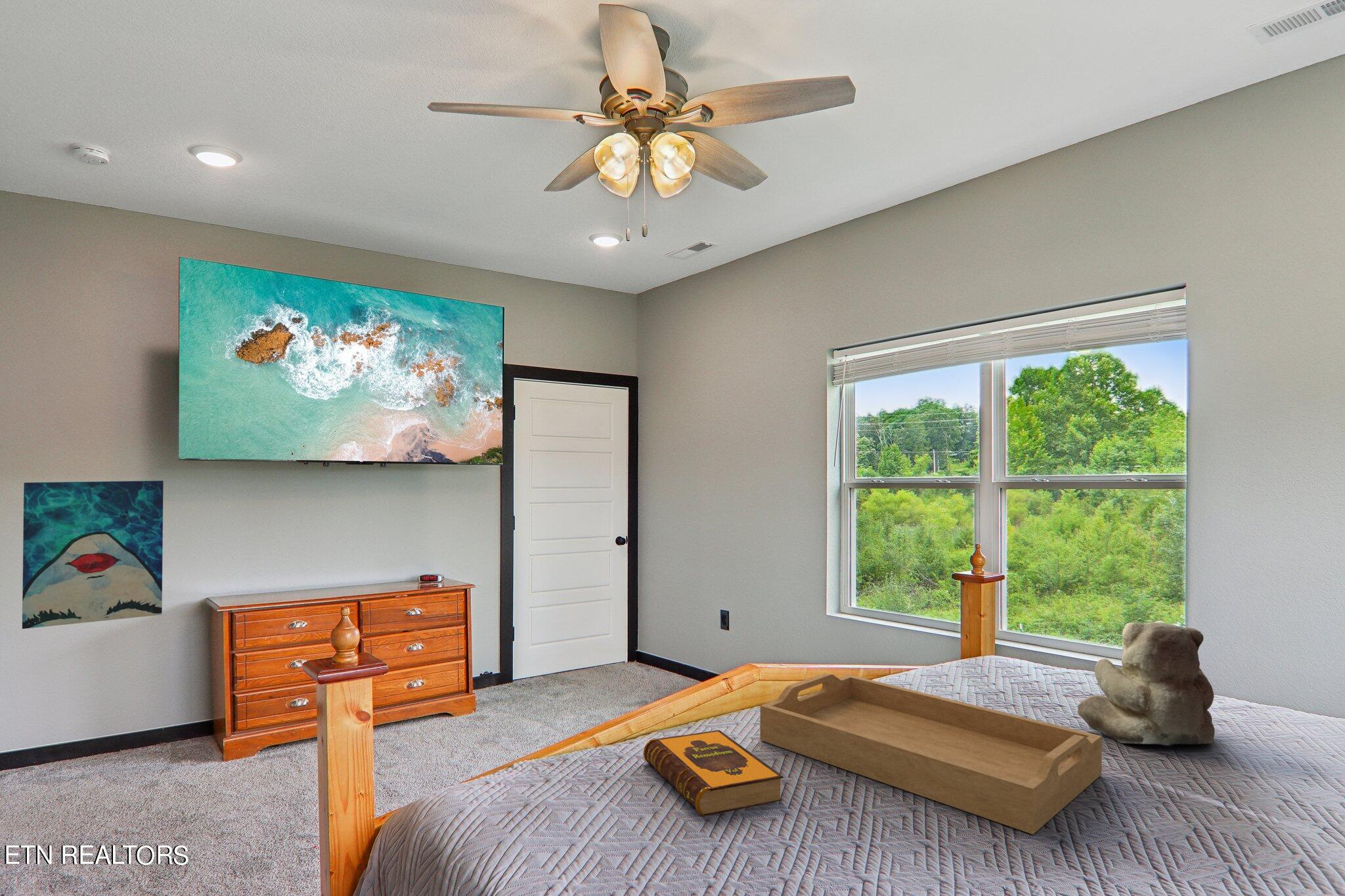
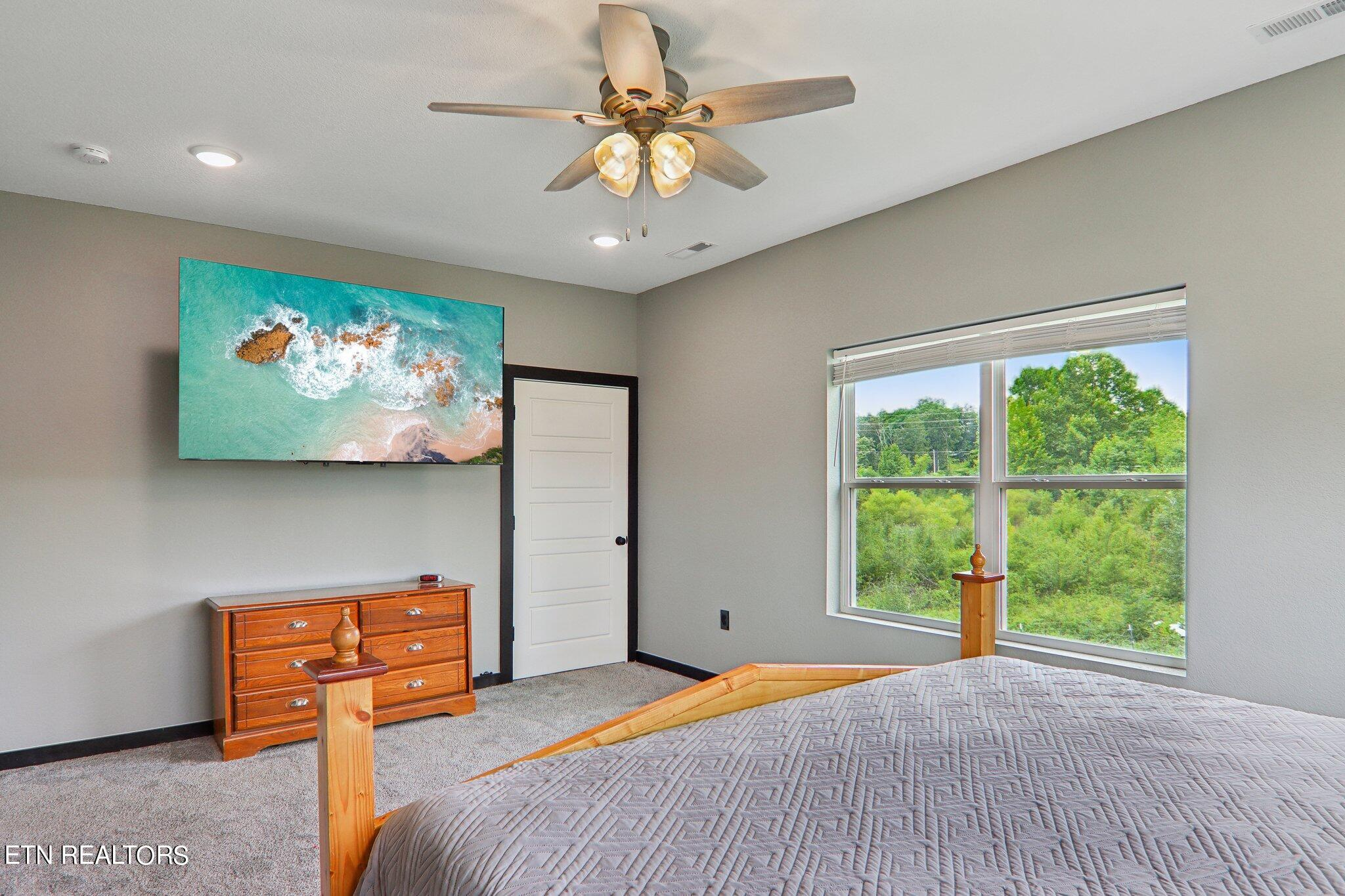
- serving tray (921, 732)
- hardback book (709, 769)
- wall art (95, 551)
- teddy bear (1151, 675)
